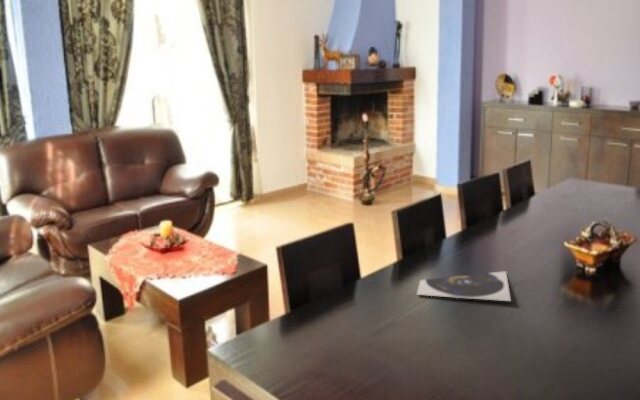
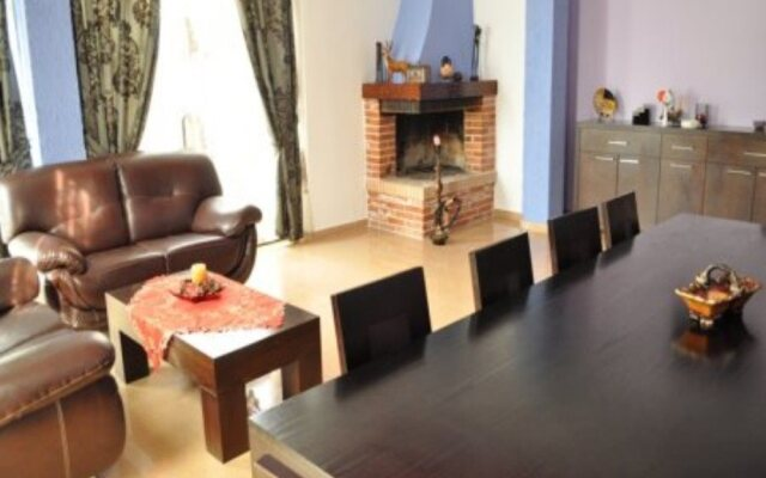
- plate (463, 282)
